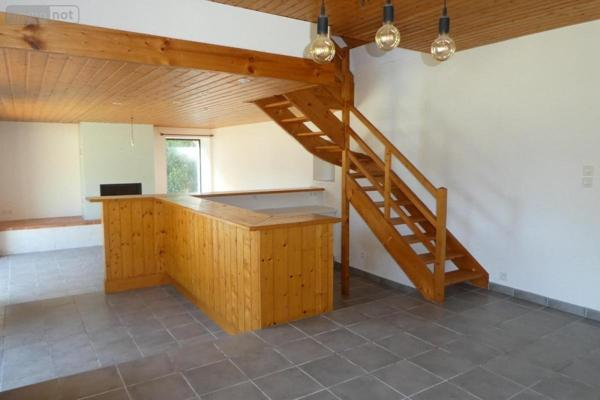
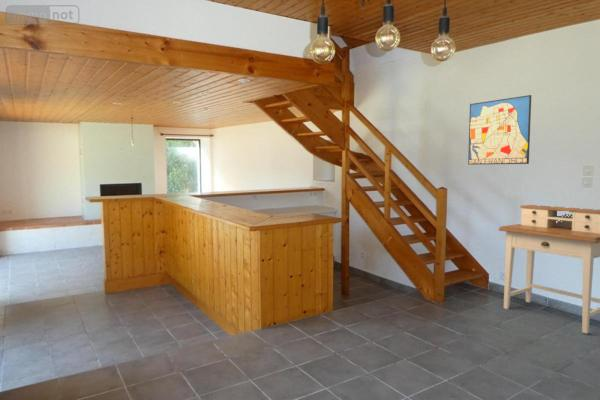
+ desk (556, 254)
+ wall art (497, 132)
